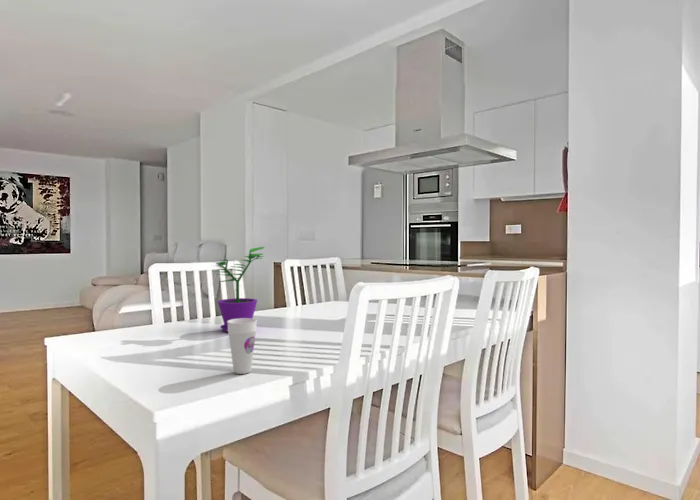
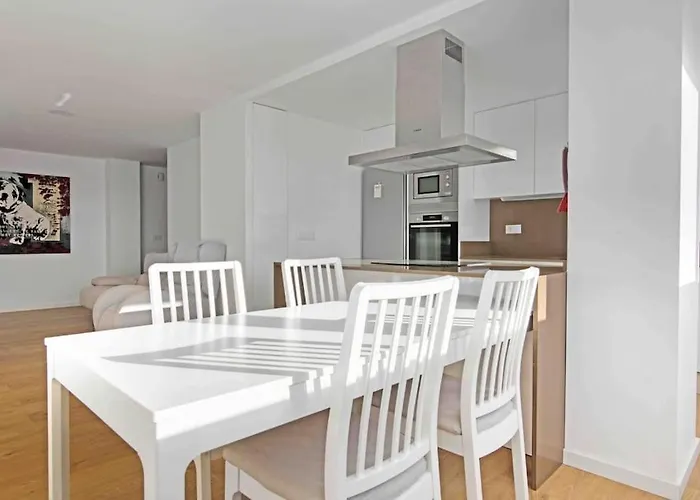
- cup (242, 346)
- flower pot (238, 285)
